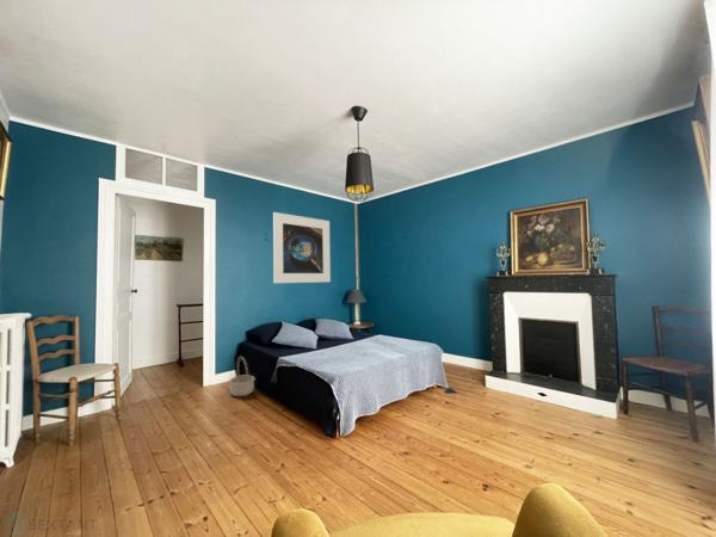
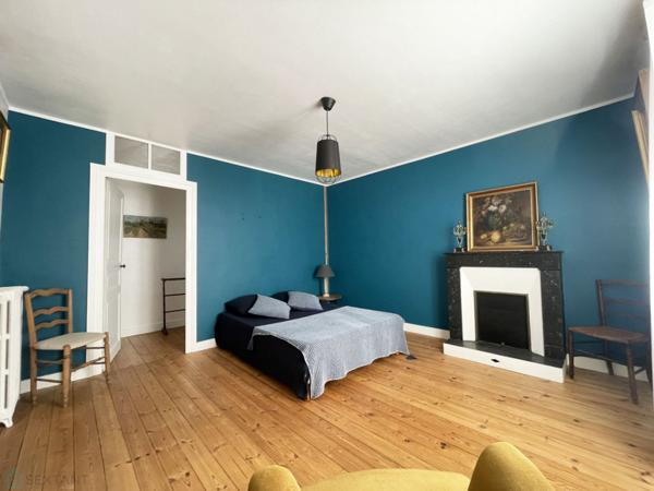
- basket (241, 376)
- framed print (303, 249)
